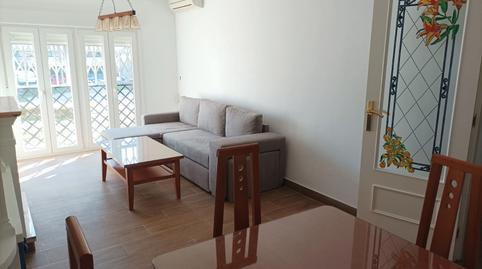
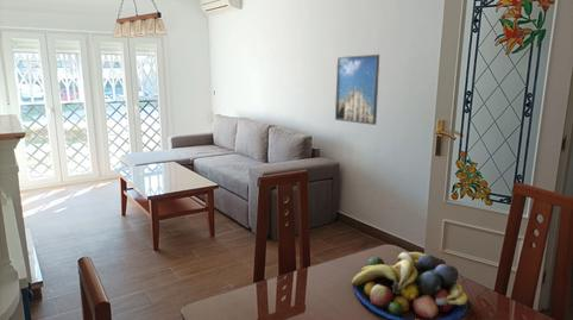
+ fruit bowl (409, 276)
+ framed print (355, 89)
